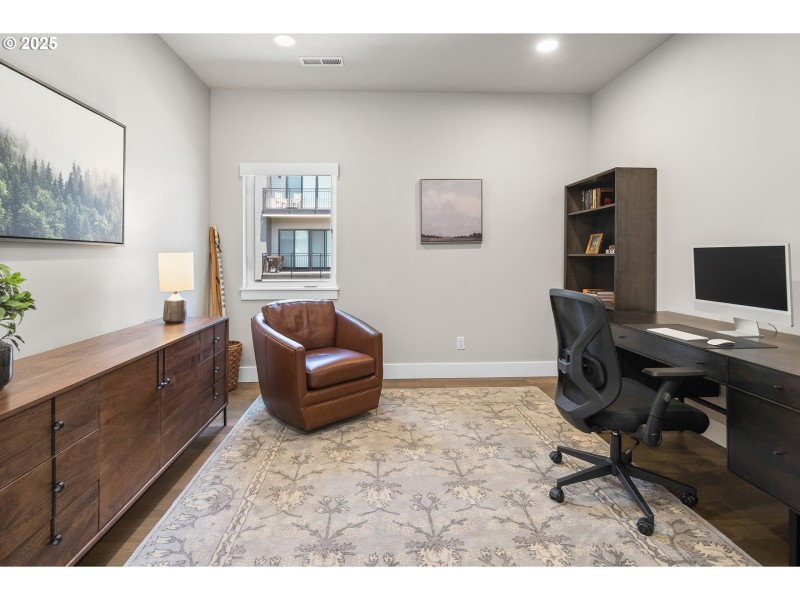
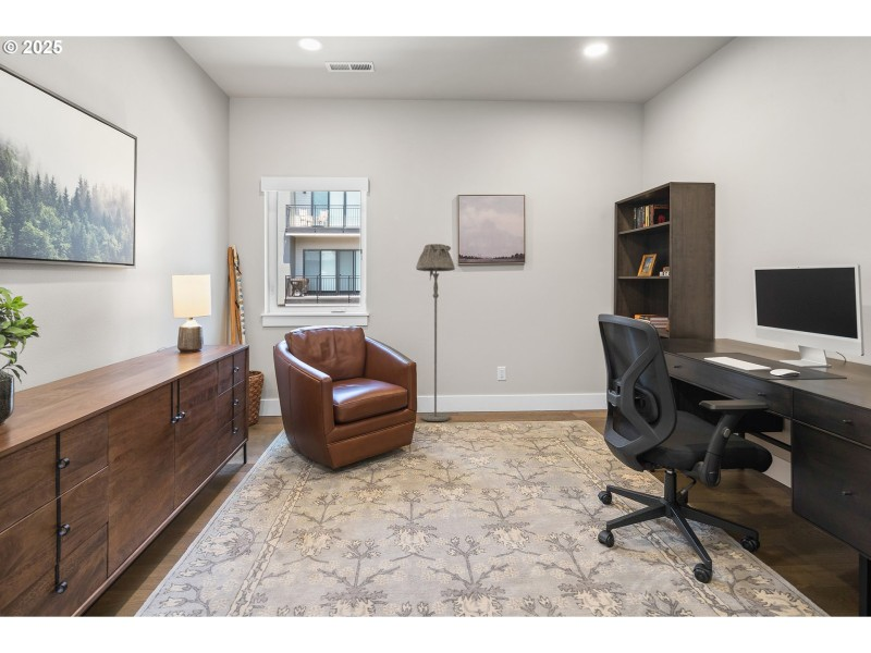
+ floor lamp (434, 332)
